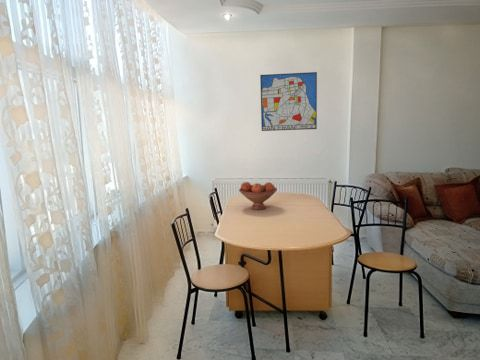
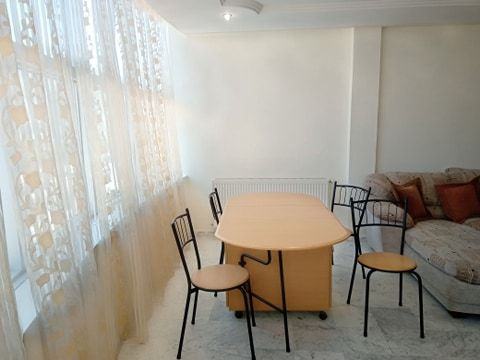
- fruit bowl (258, 194)
- wall art (288, 102)
